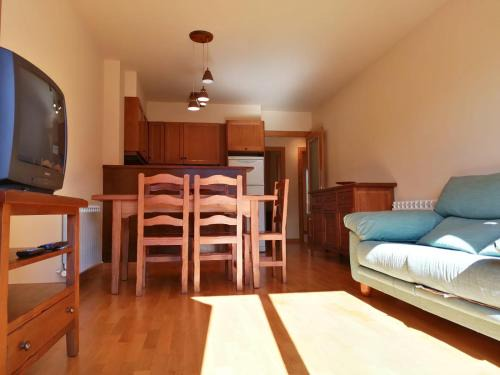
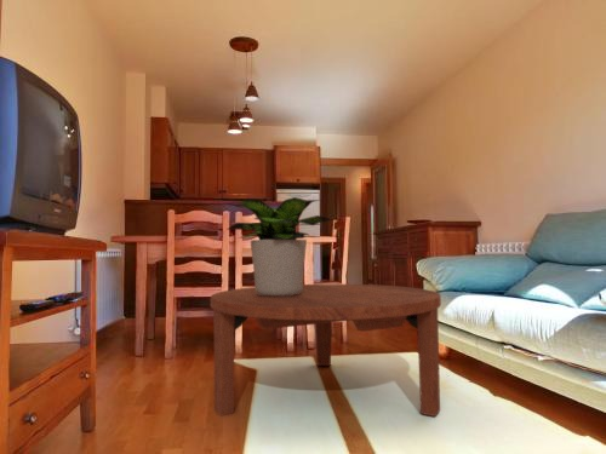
+ coffee table (324, 341)
+ potted plant (278, 248)
